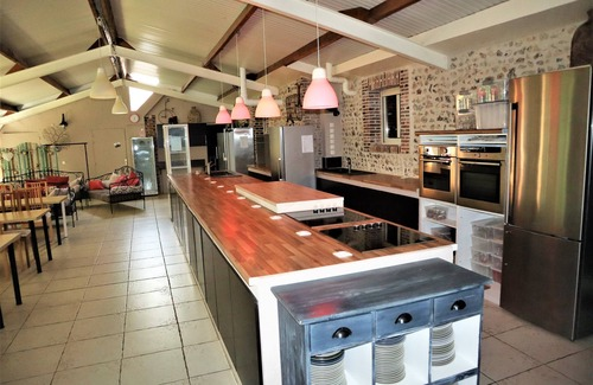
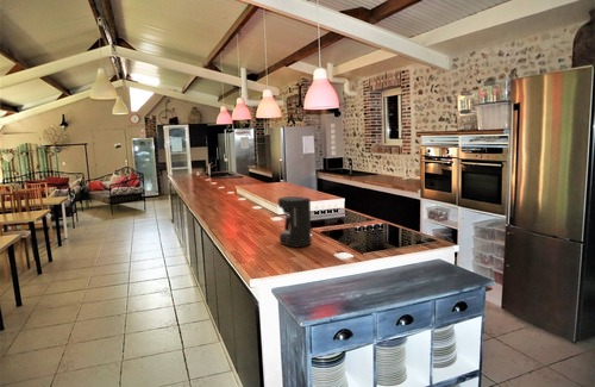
+ coffee maker (293, 220)
